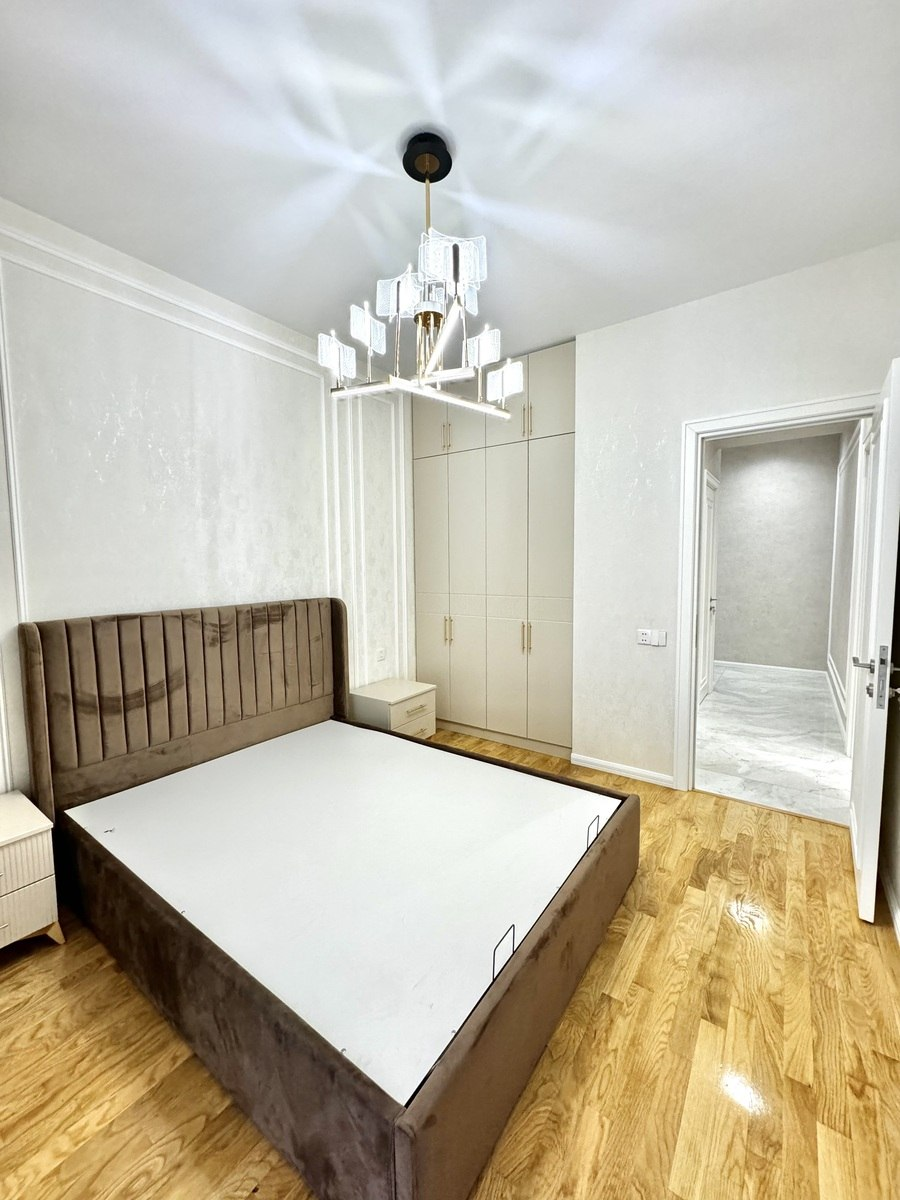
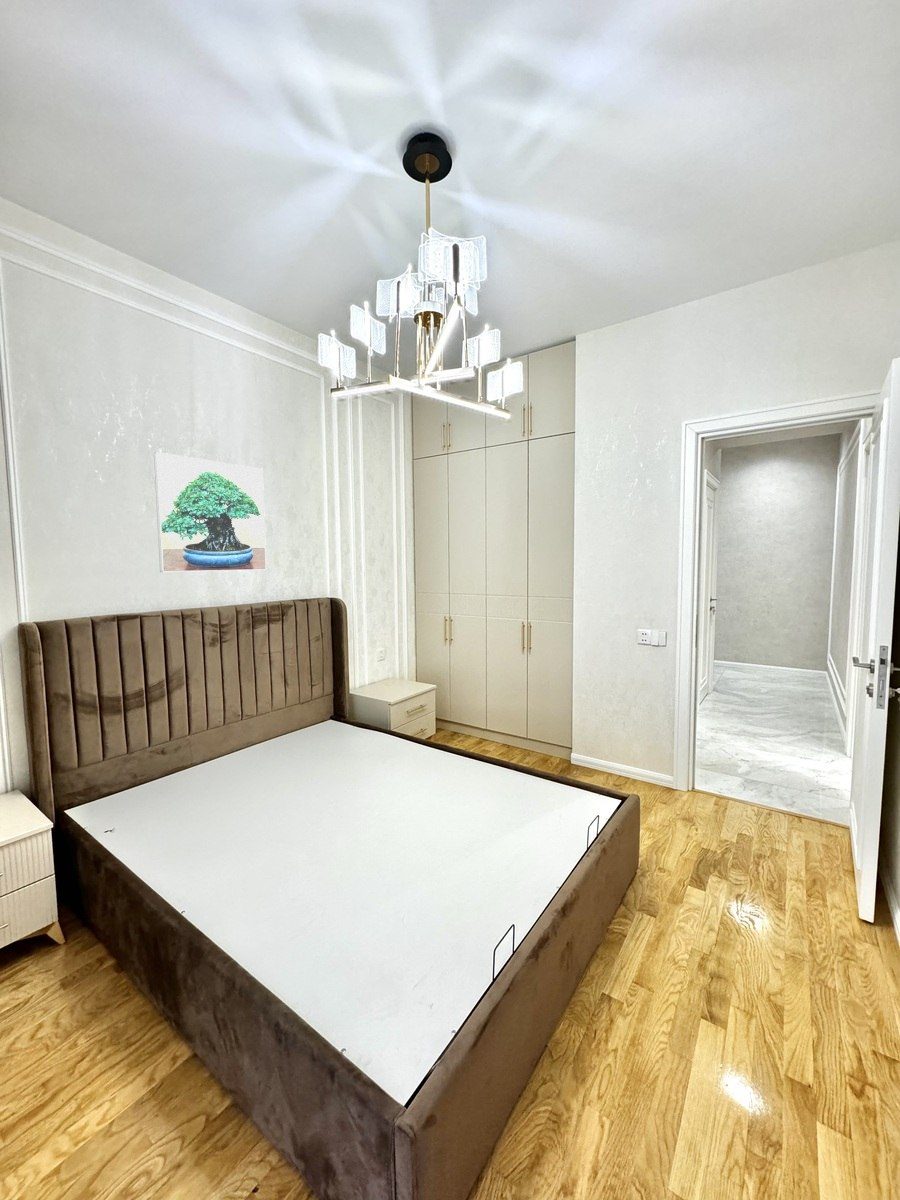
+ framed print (215, 516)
